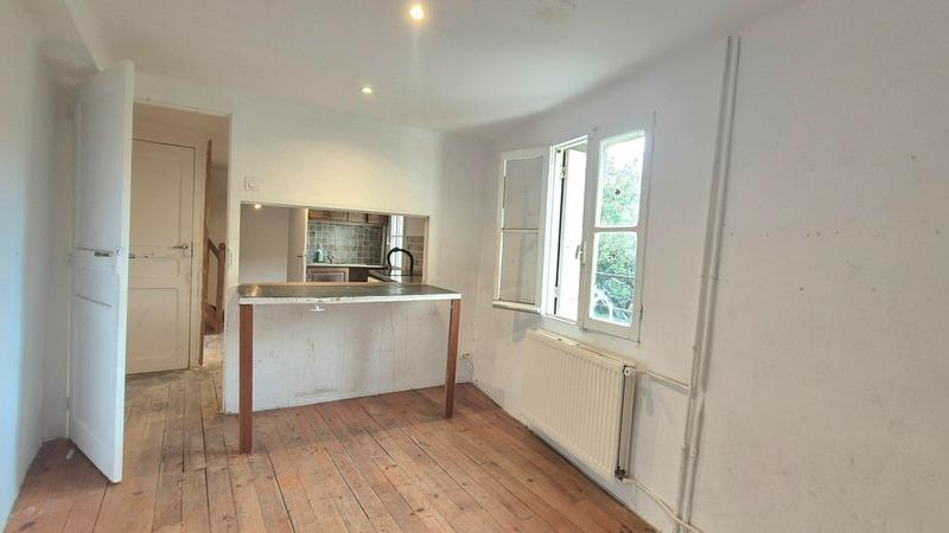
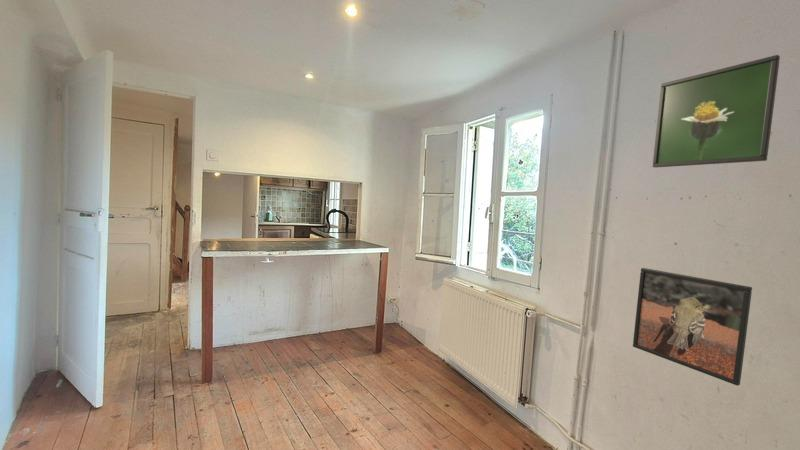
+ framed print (708, 118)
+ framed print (685, 320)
